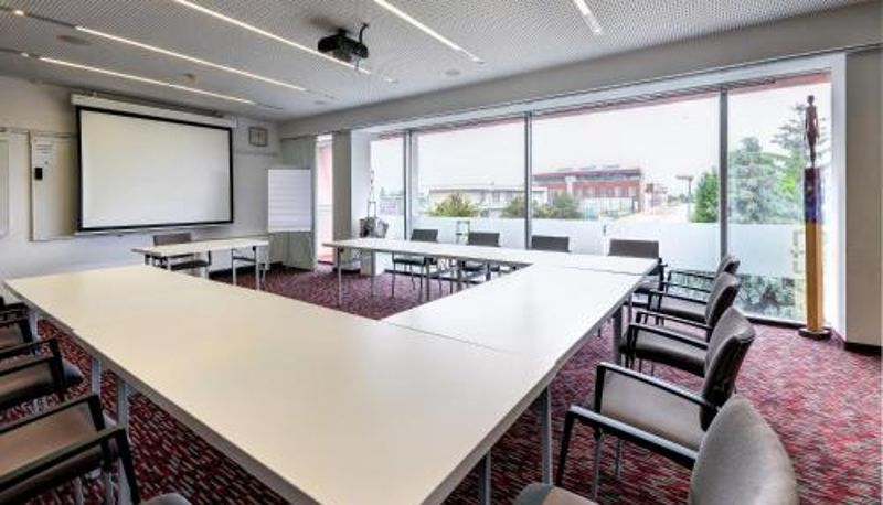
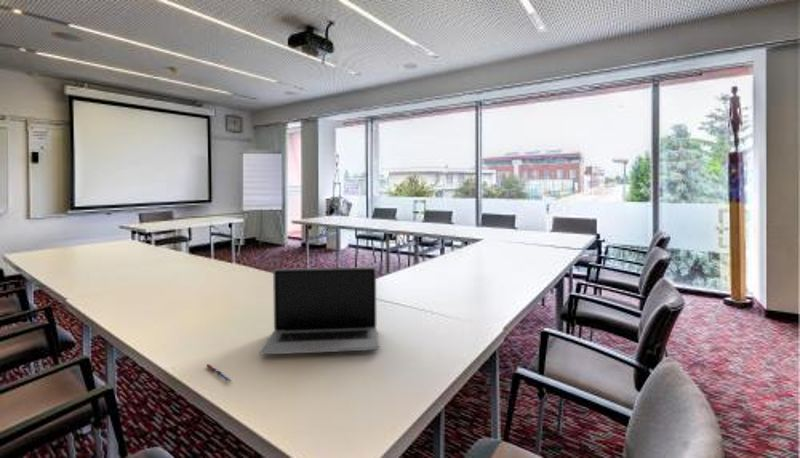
+ laptop (323, 307)
+ pen (218, 372)
